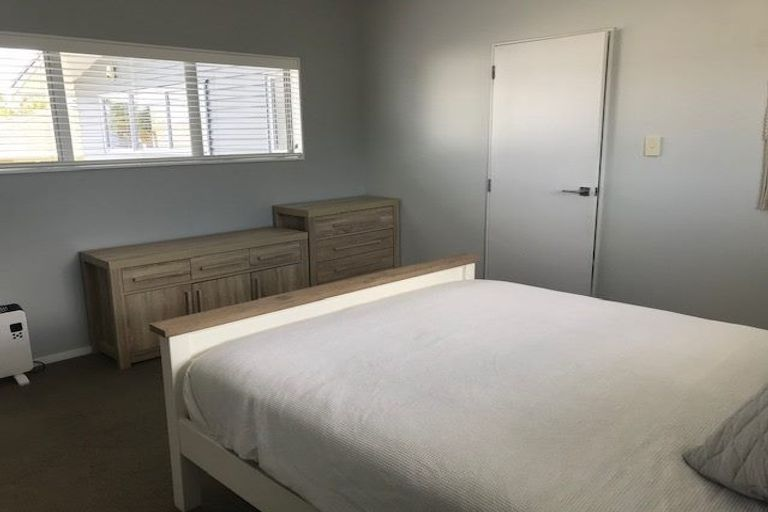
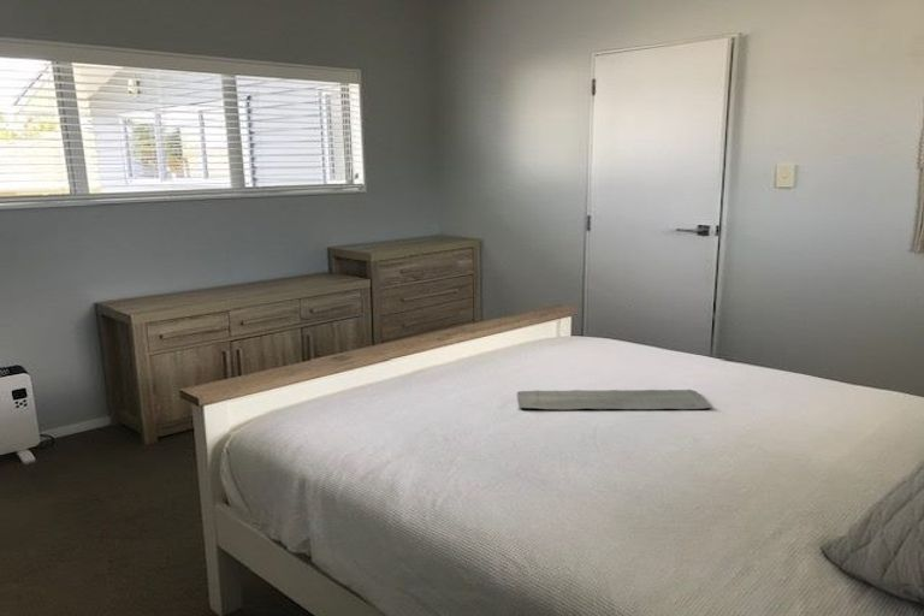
+ bath mat (611, 398)
